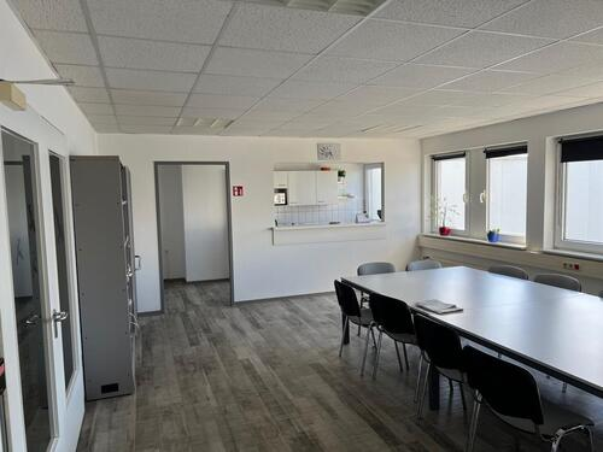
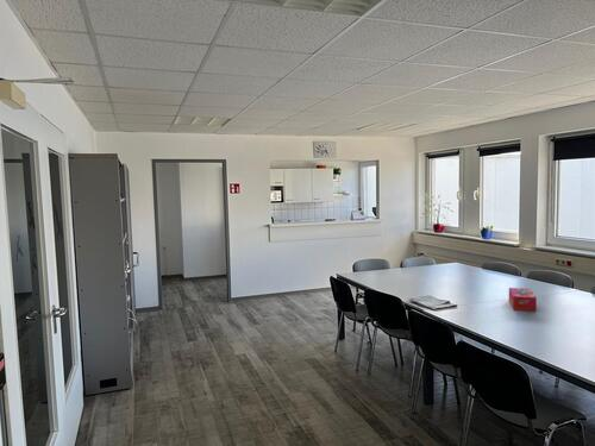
+ tissue box (521, 299)
